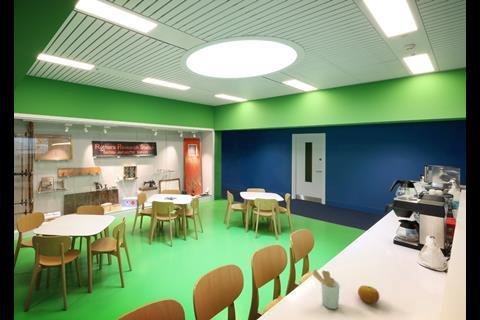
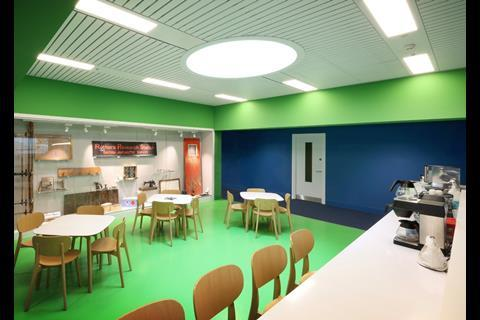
- fruit (368, 293)
- utensil holder (325, 287)
